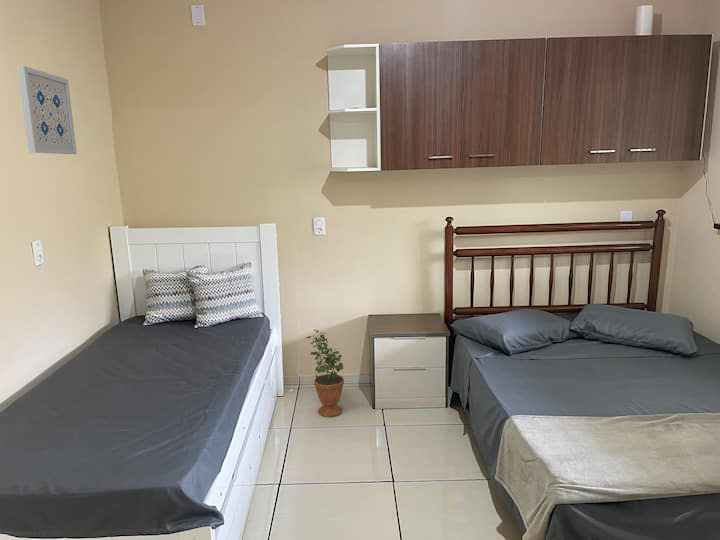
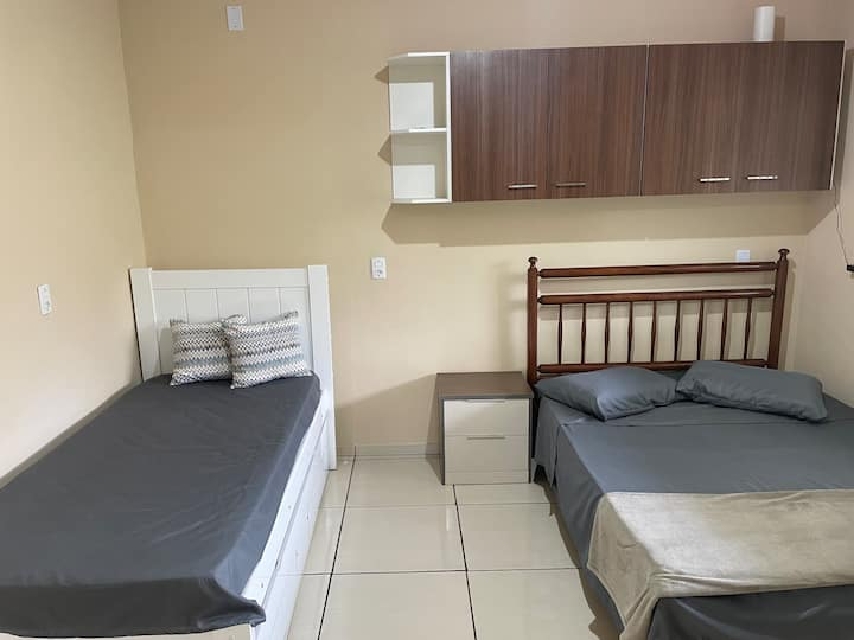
- potted plant (324, 371)
- wall art (49, 113)
